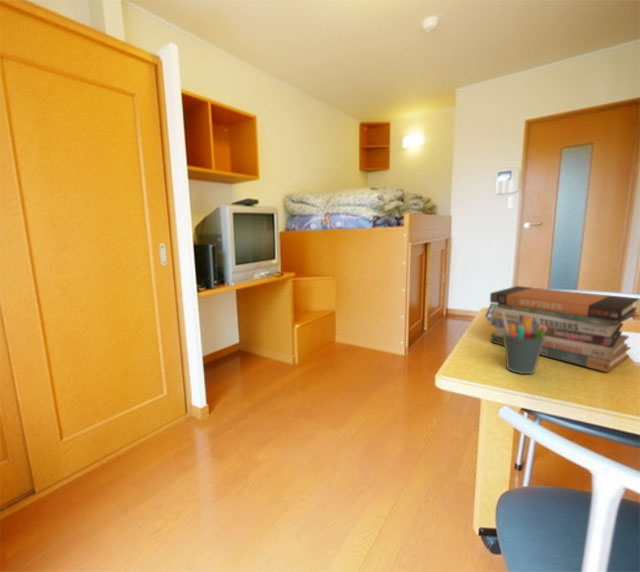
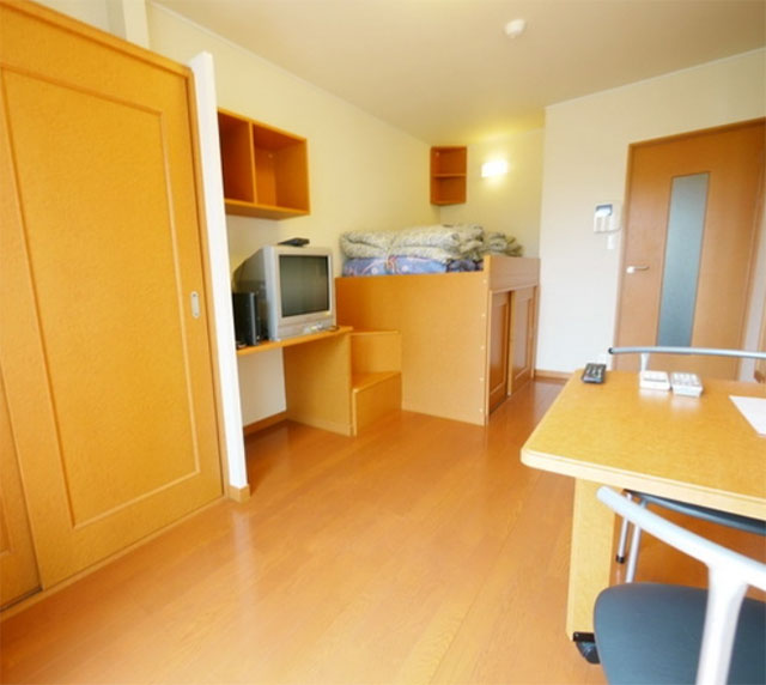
- book stack (556, 322)
- pen holder (522, 342)
